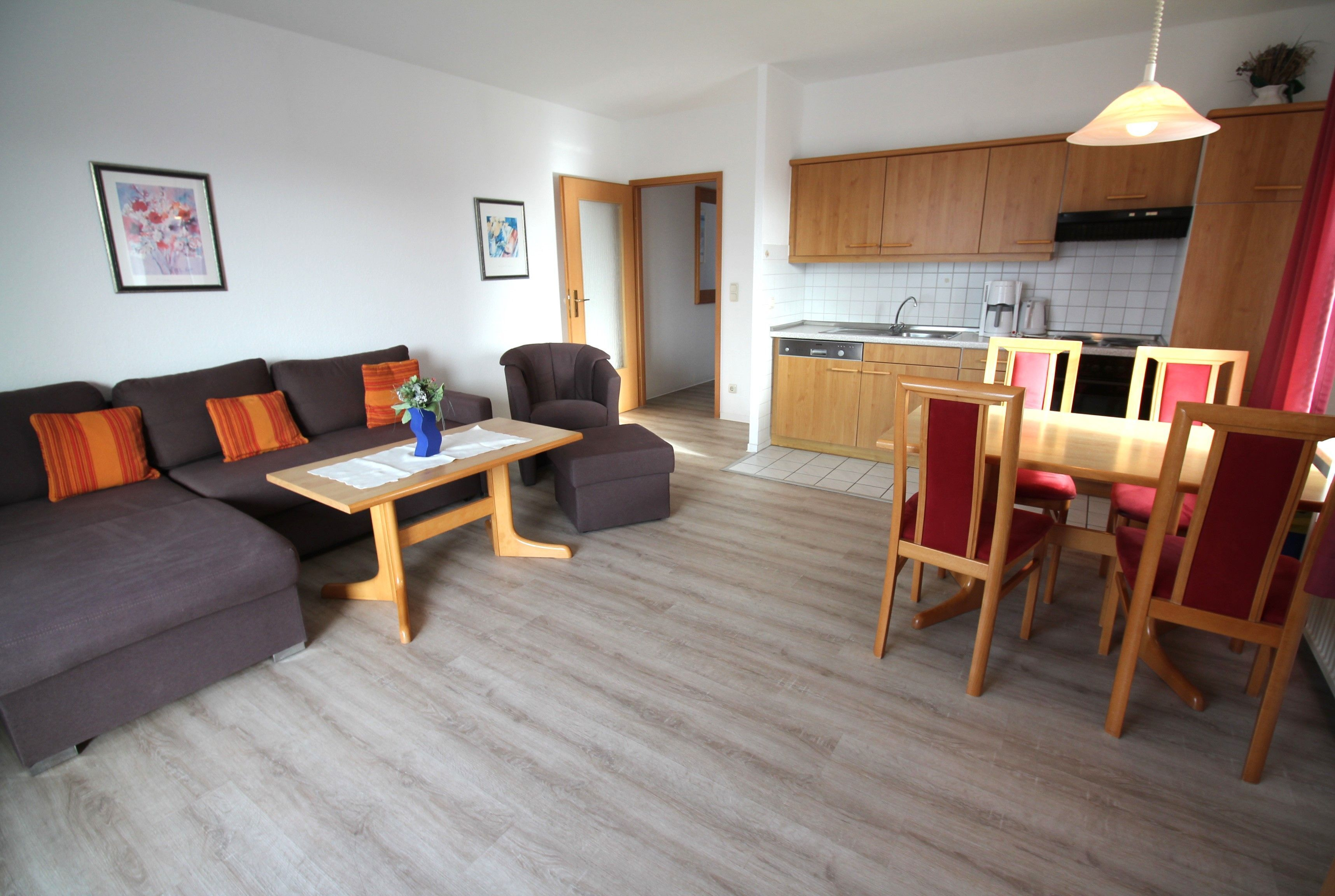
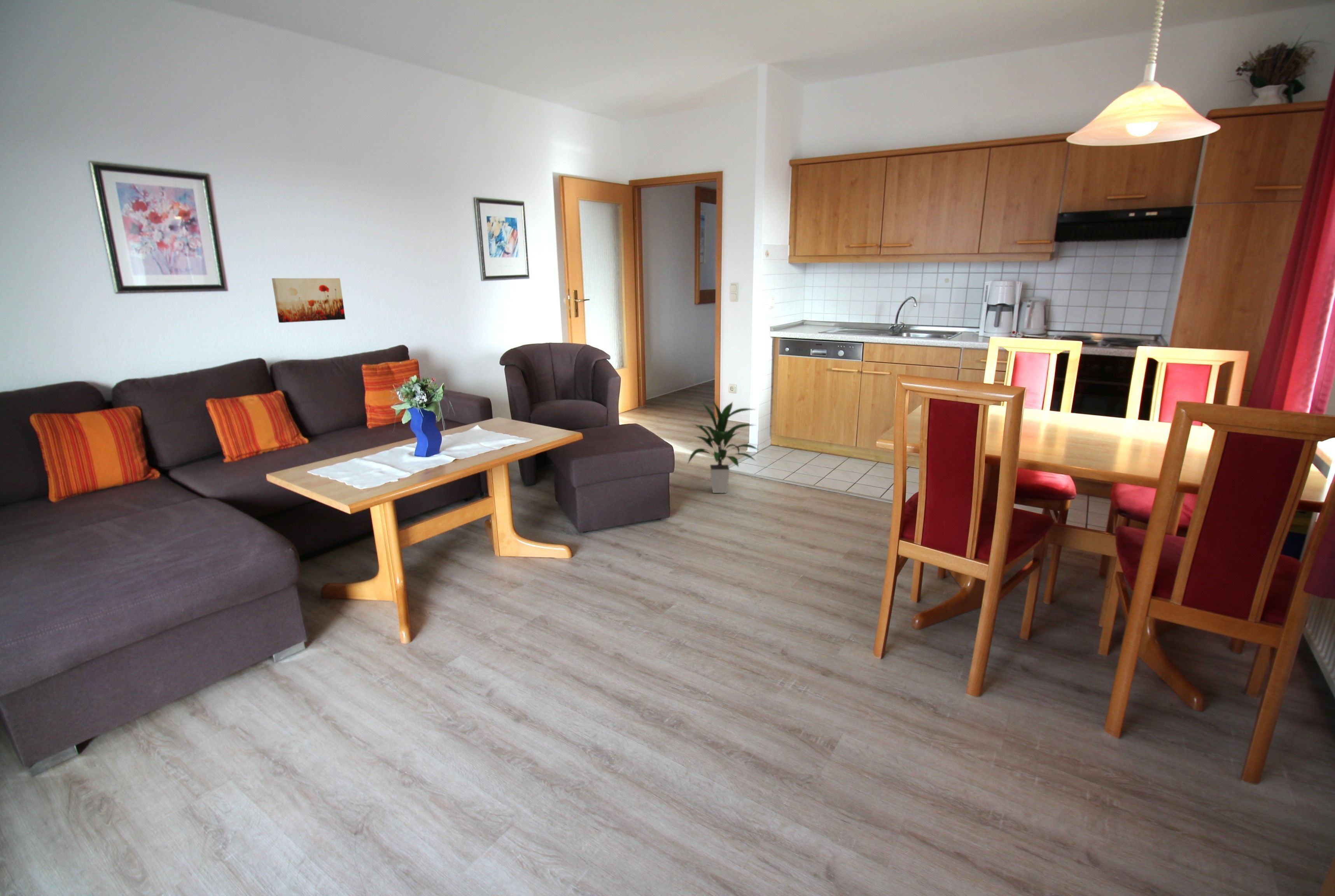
+ indoor plant (721, 445)
+ wall art (310, 299)
